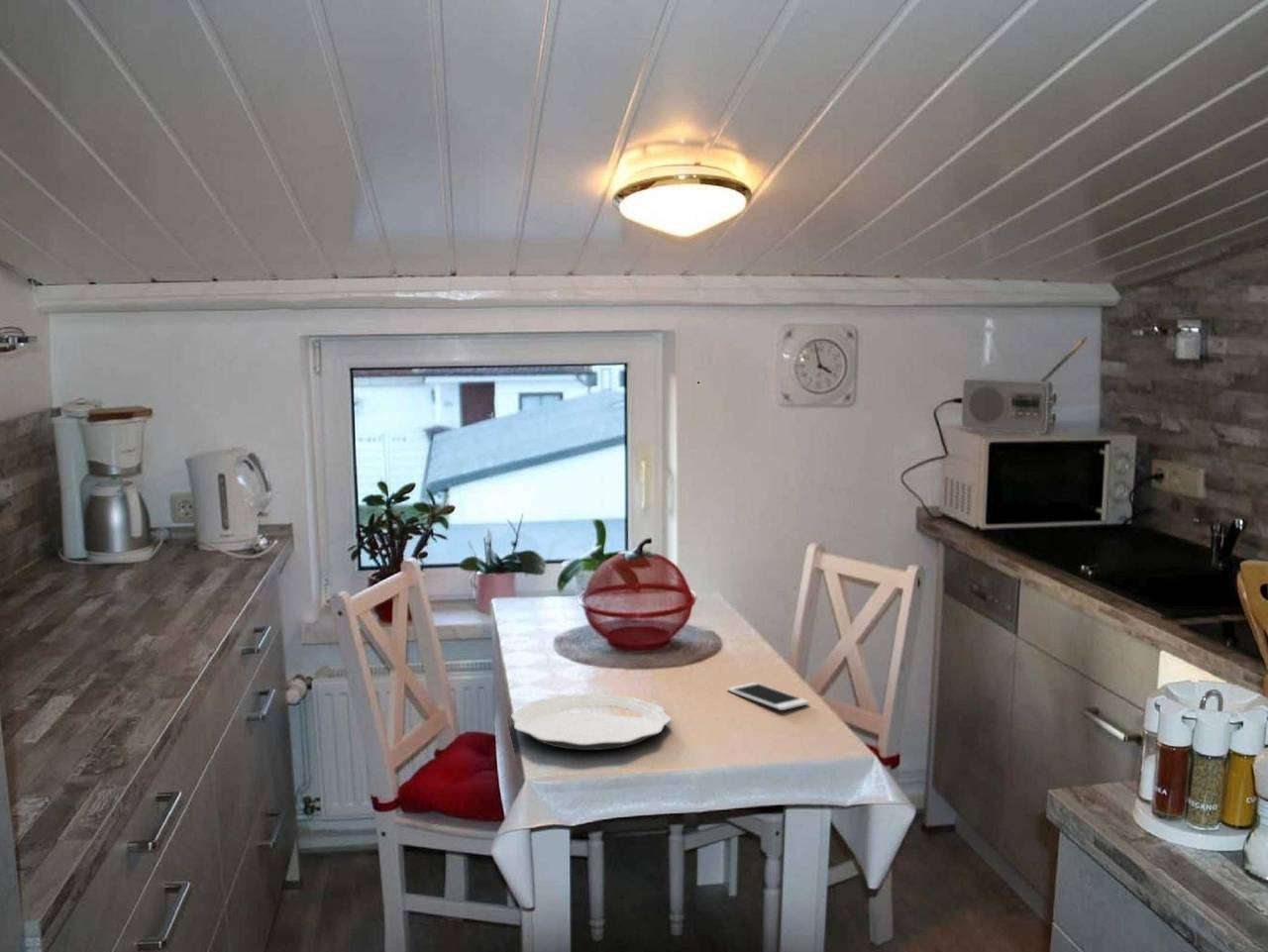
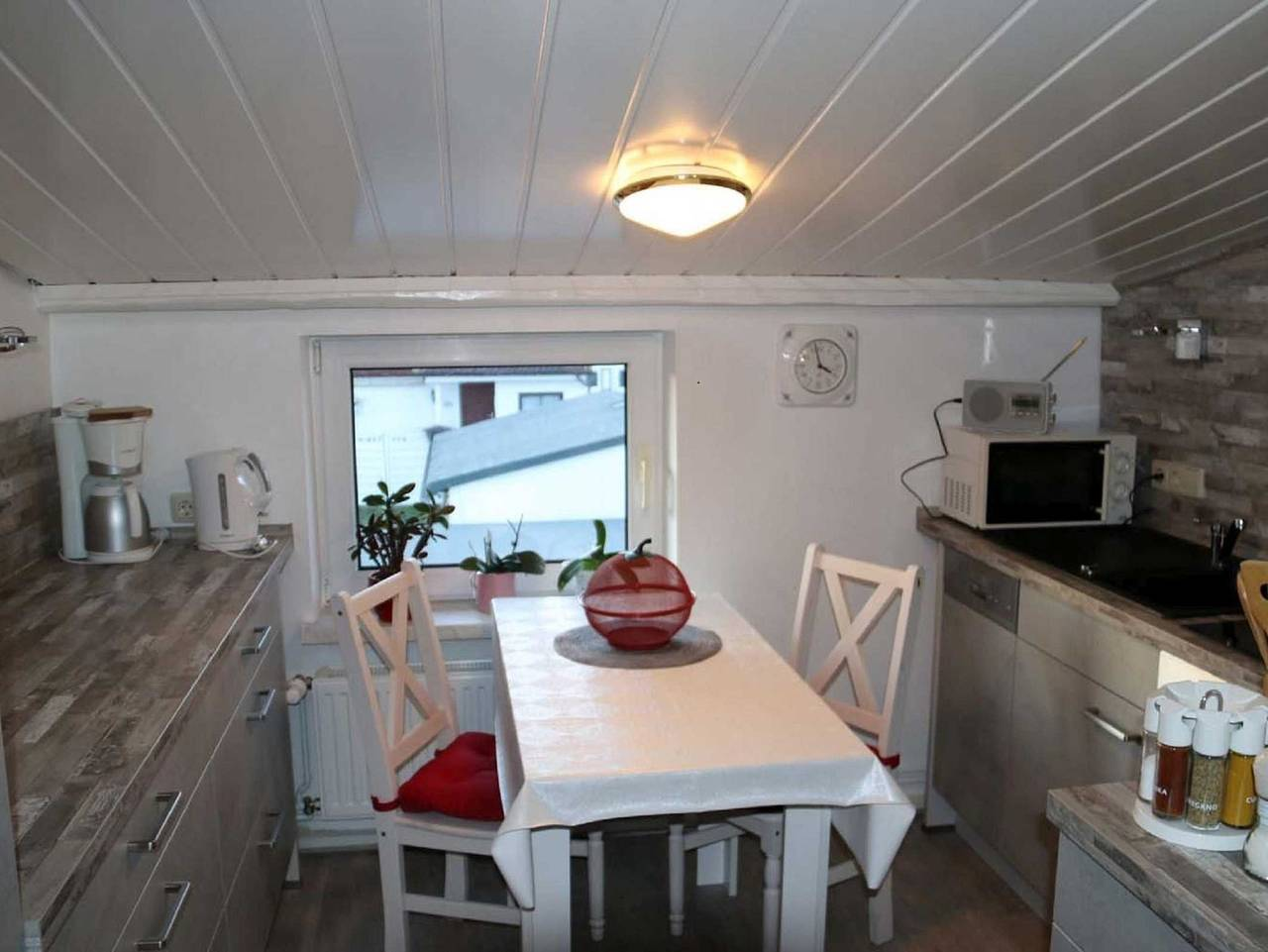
- plate (590, 722)
- cell phone (767, 695)
